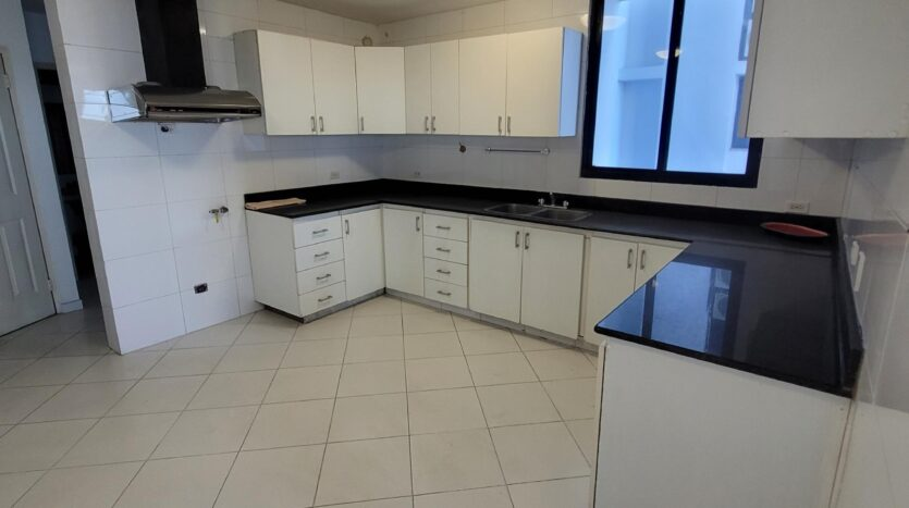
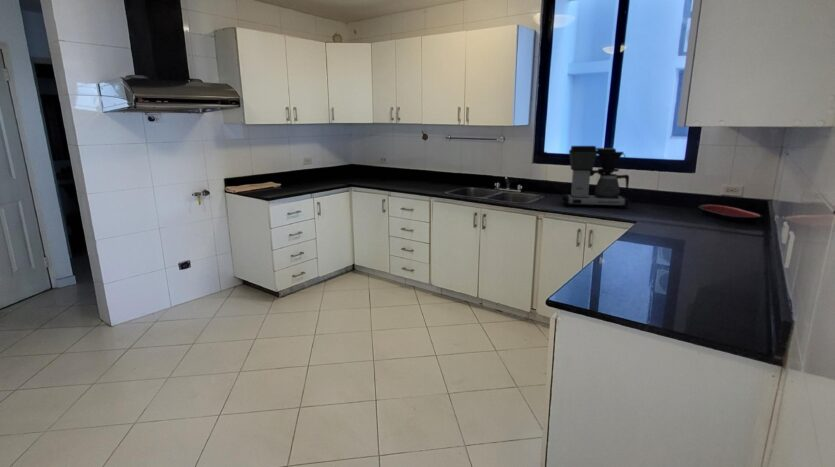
+ coffee maker (599, 174)
